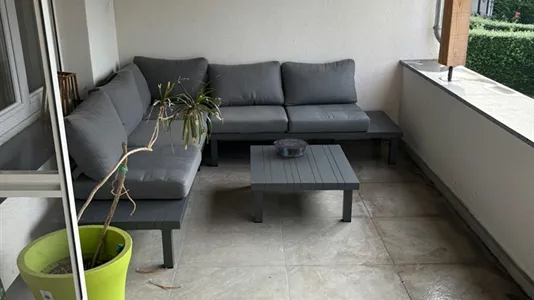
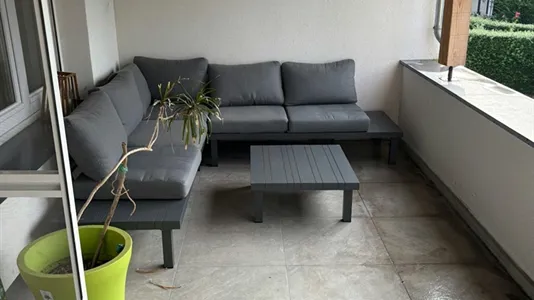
- decorative bowl (291, 148)
